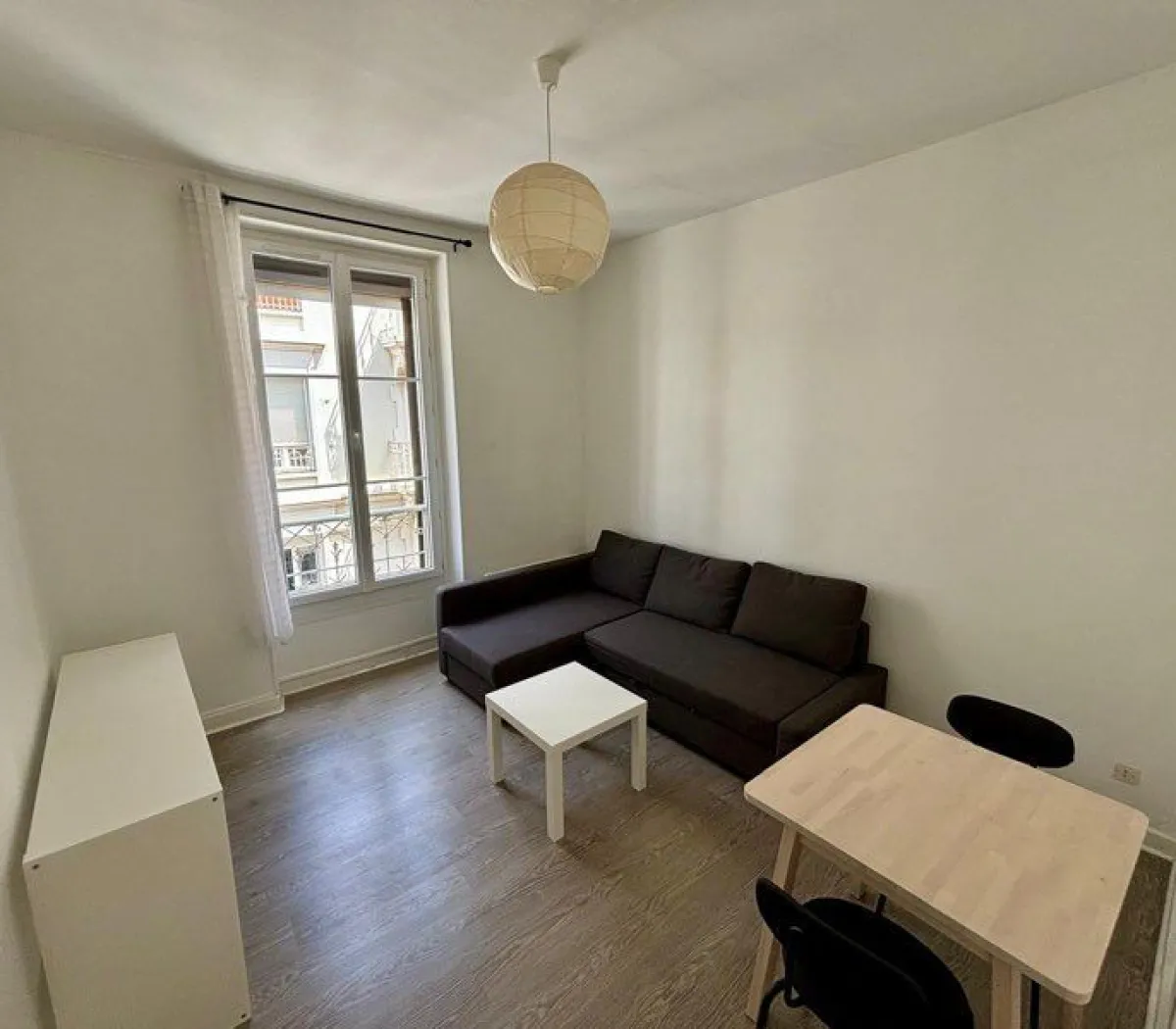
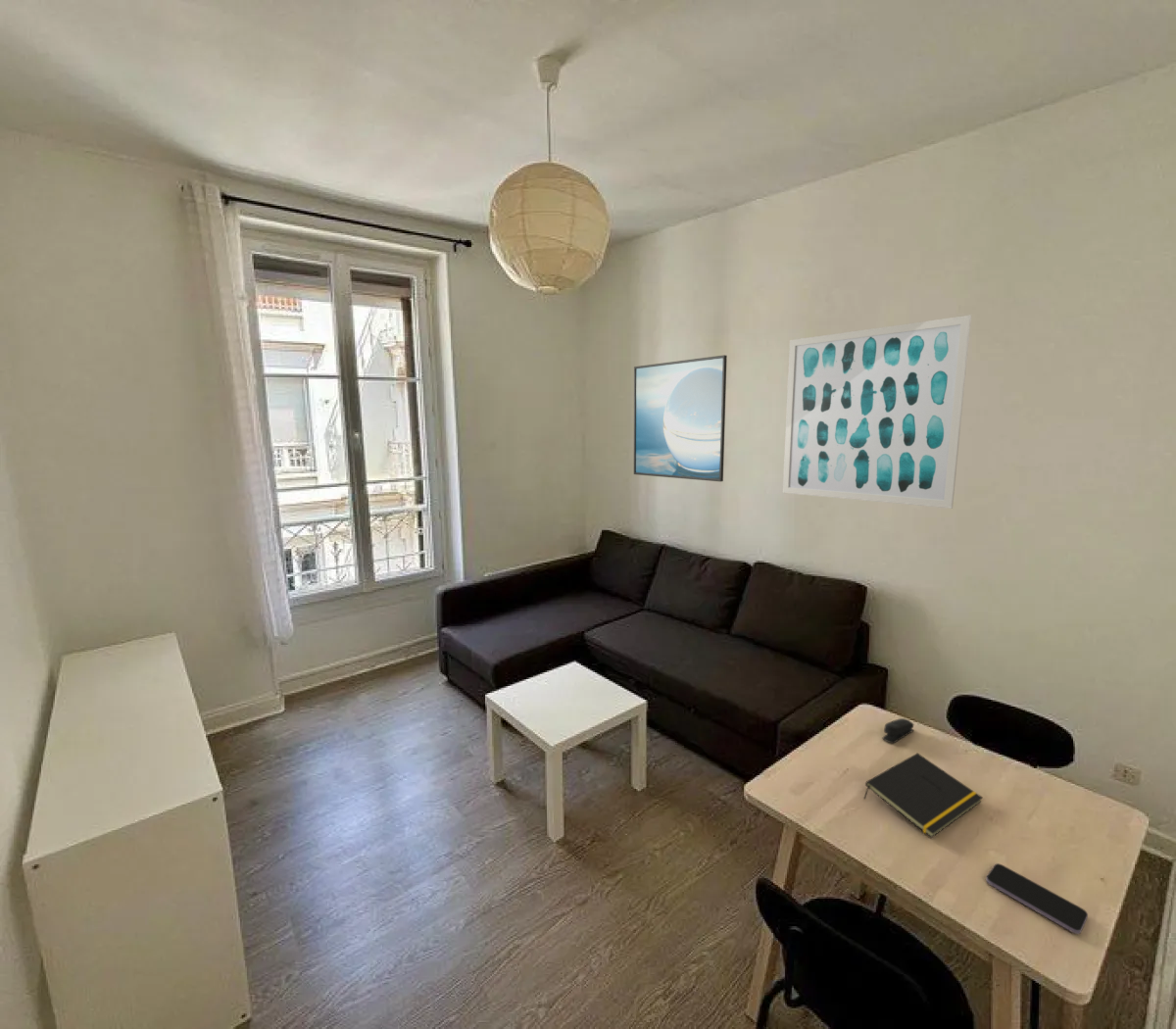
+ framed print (675, 420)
+ smartphone (1035, 896)
+ notepad (923, 791)
+ stapler (899, 727)
+ wall art (863, 416)
